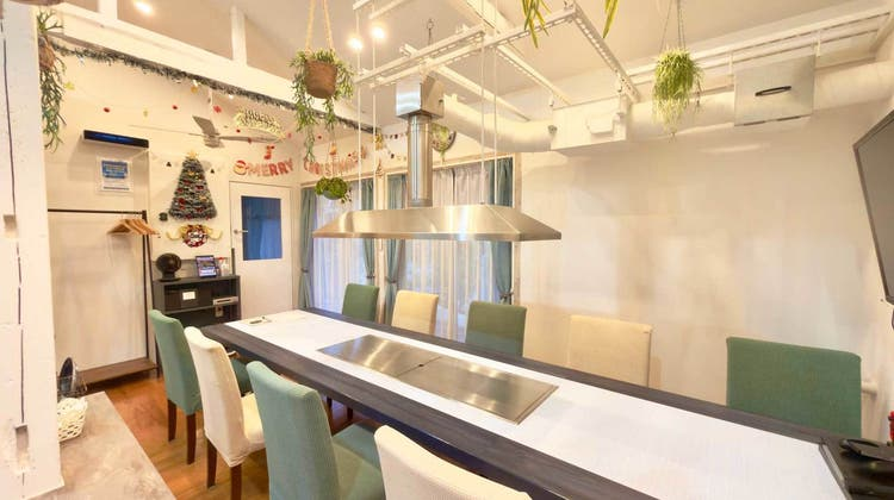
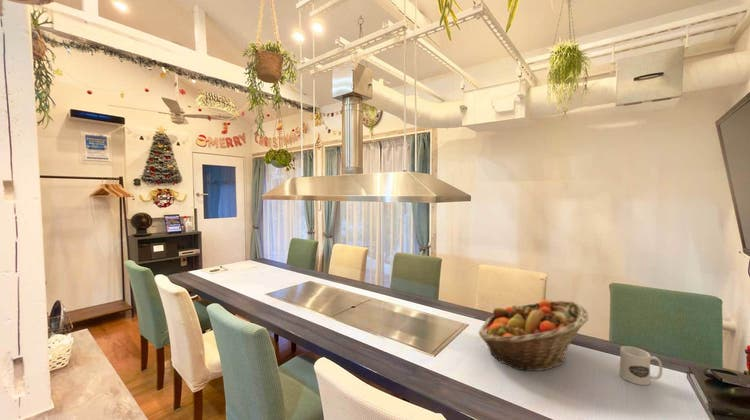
+ fruit basket (530, 328)
+ mug (640, 365)
